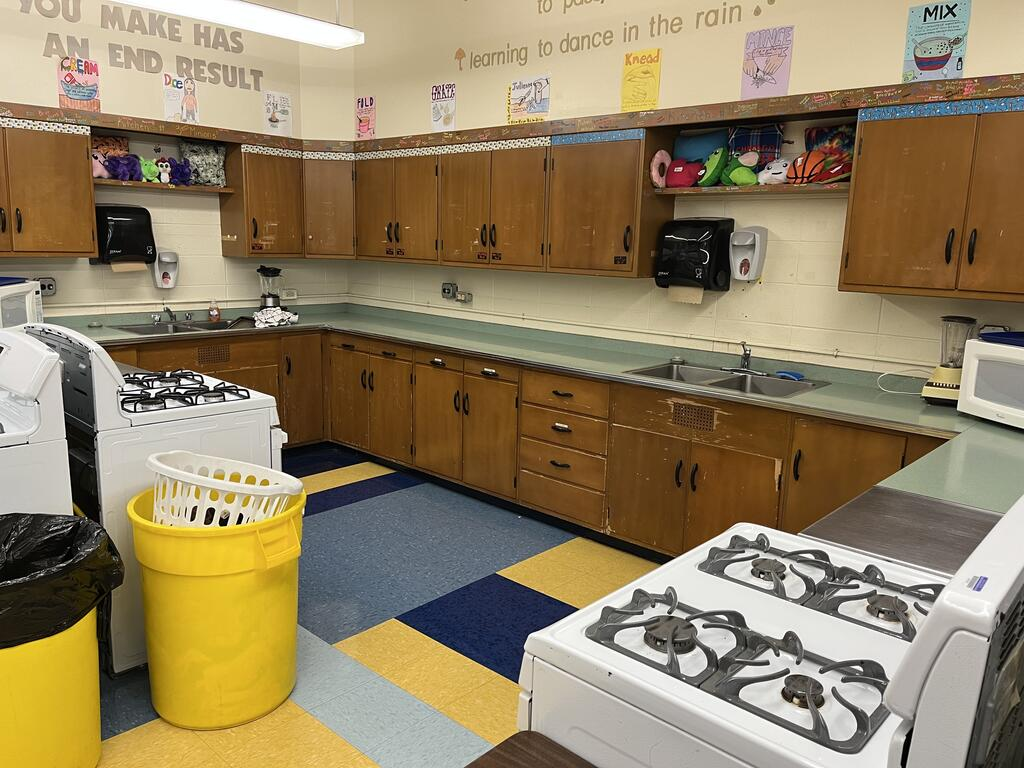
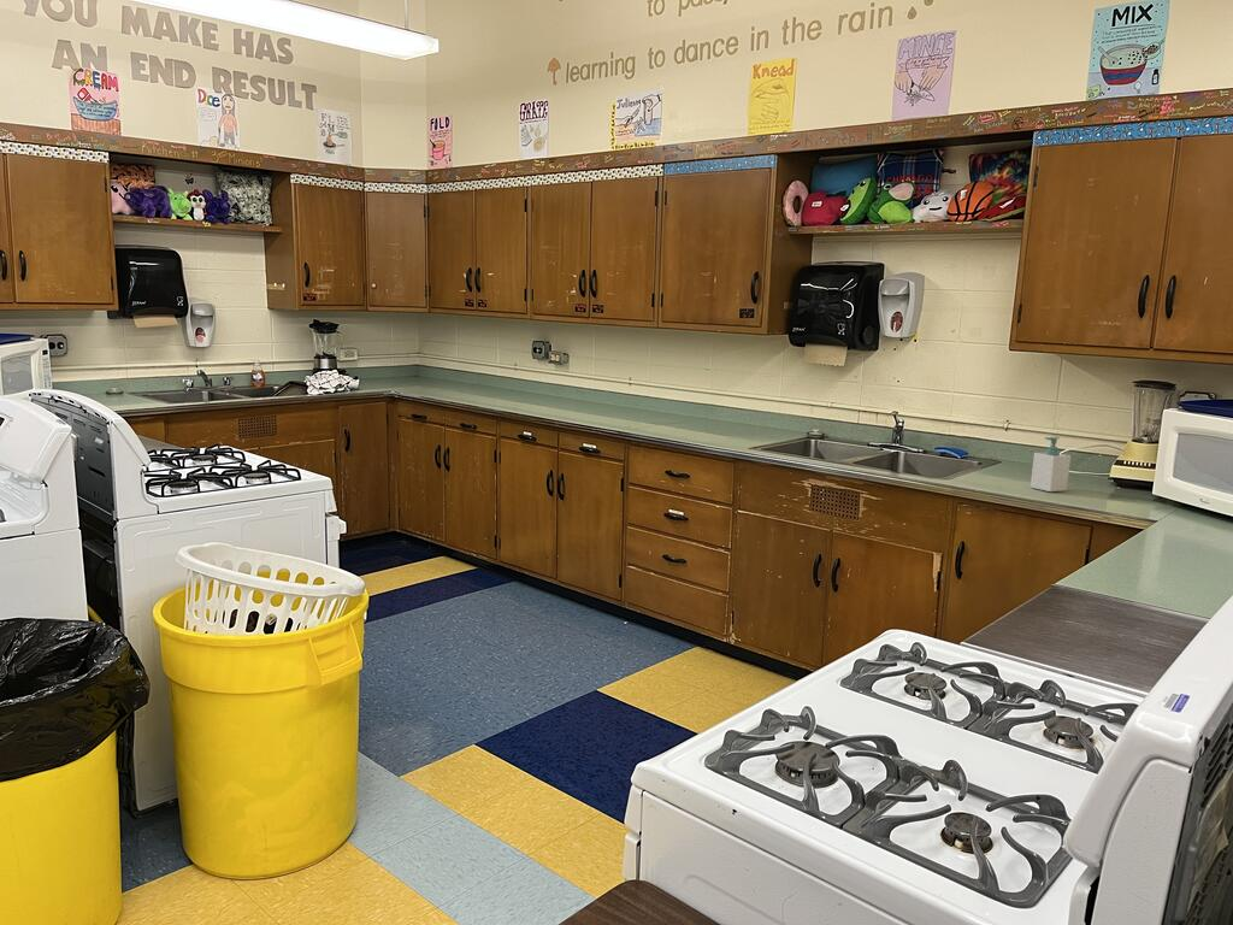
+ soap bottle (1051, 462)
